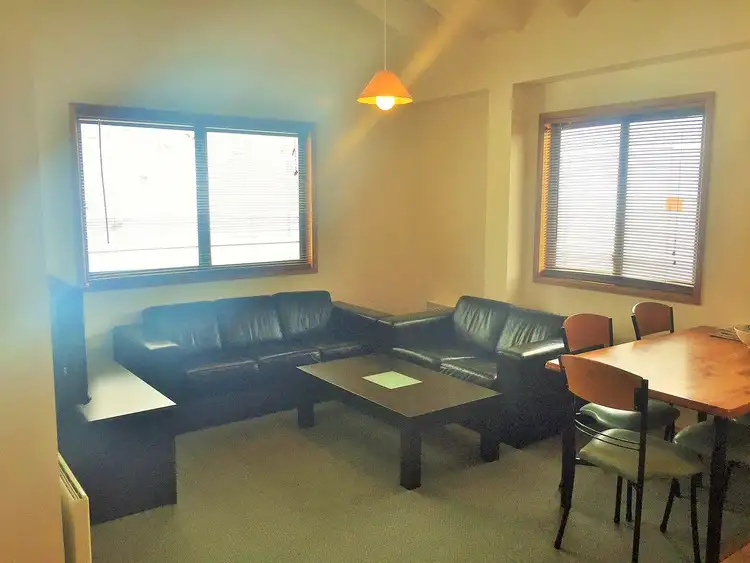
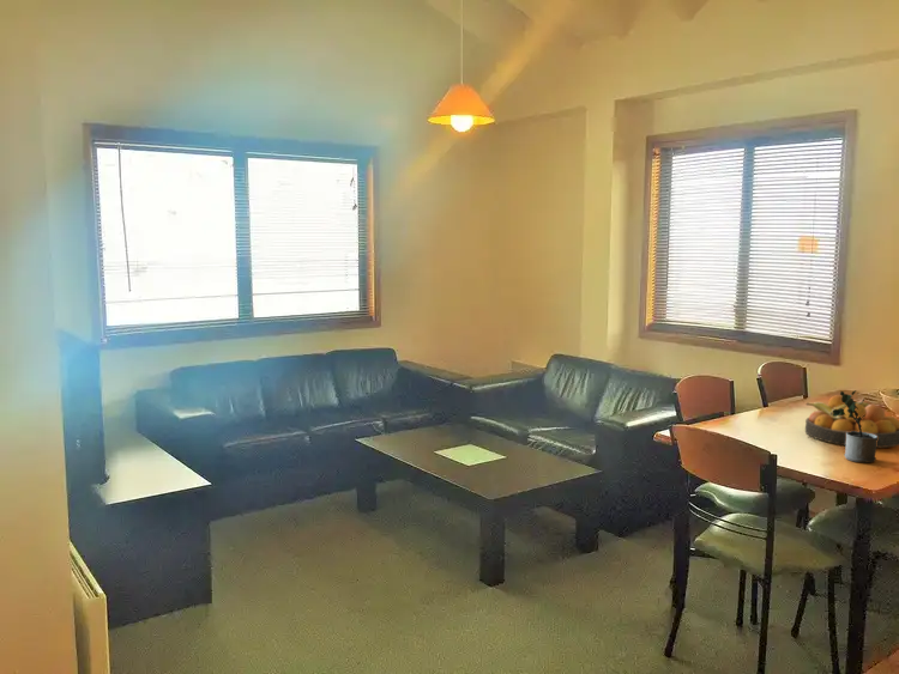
+ fruit bowl (852, 418)
+ potted plant (857, 424)
